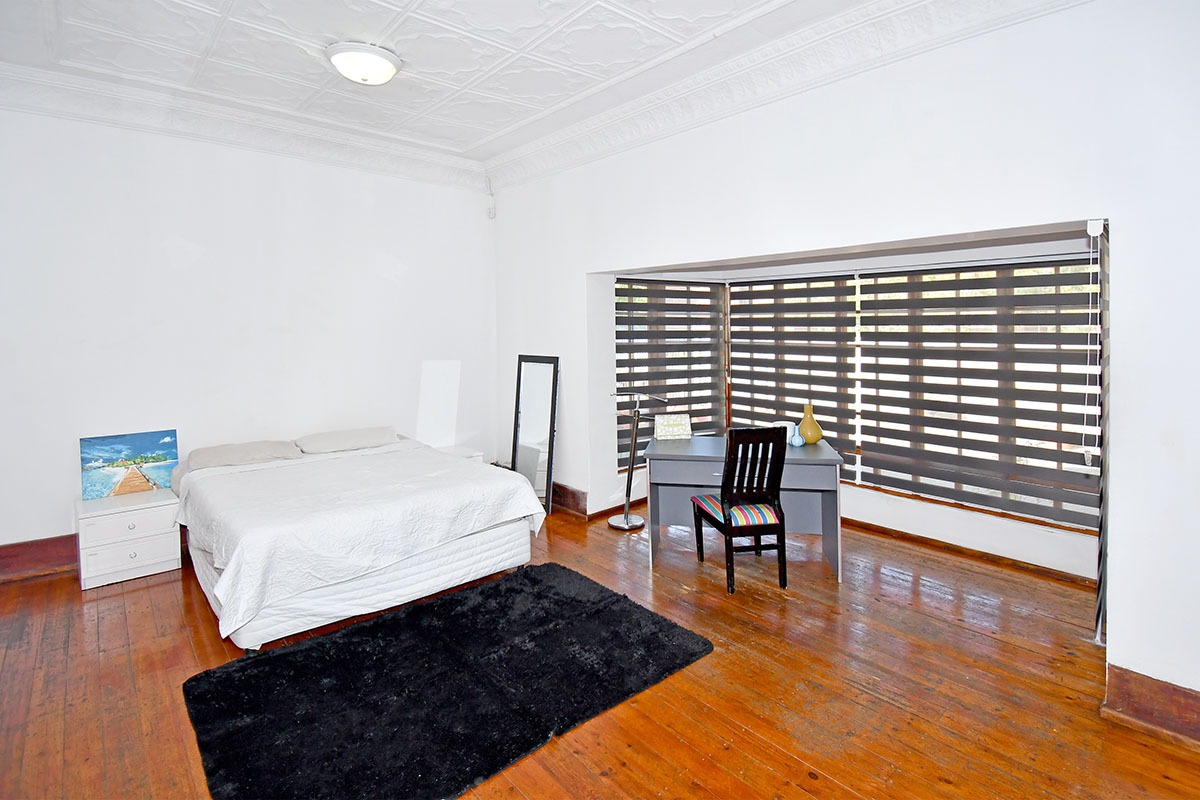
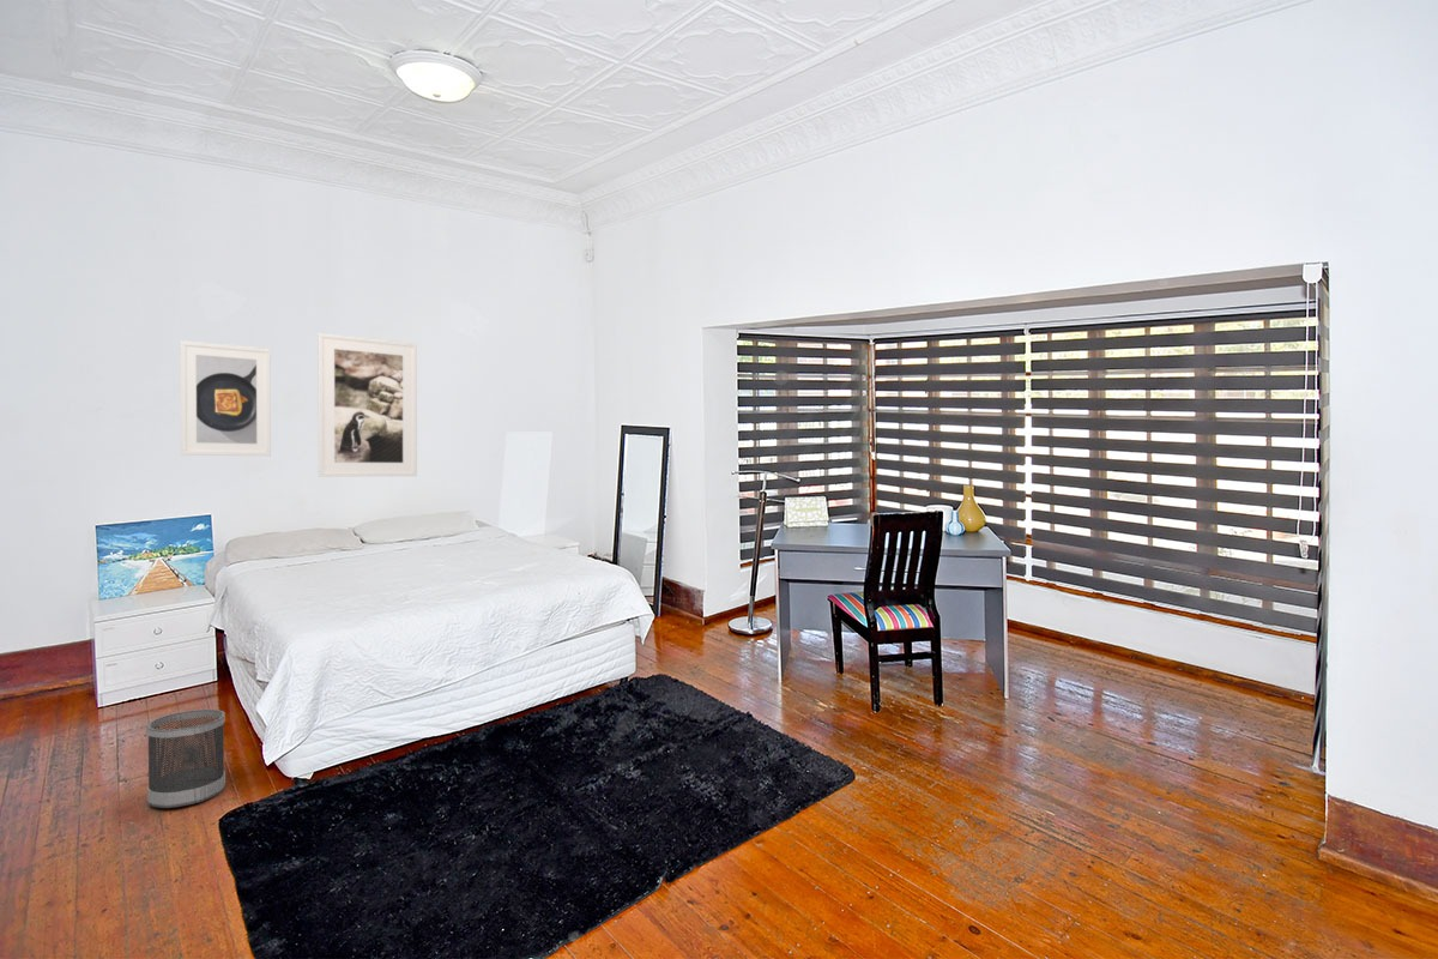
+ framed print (369, 408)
+ wastebasket (187, 756)
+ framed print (226, 399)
